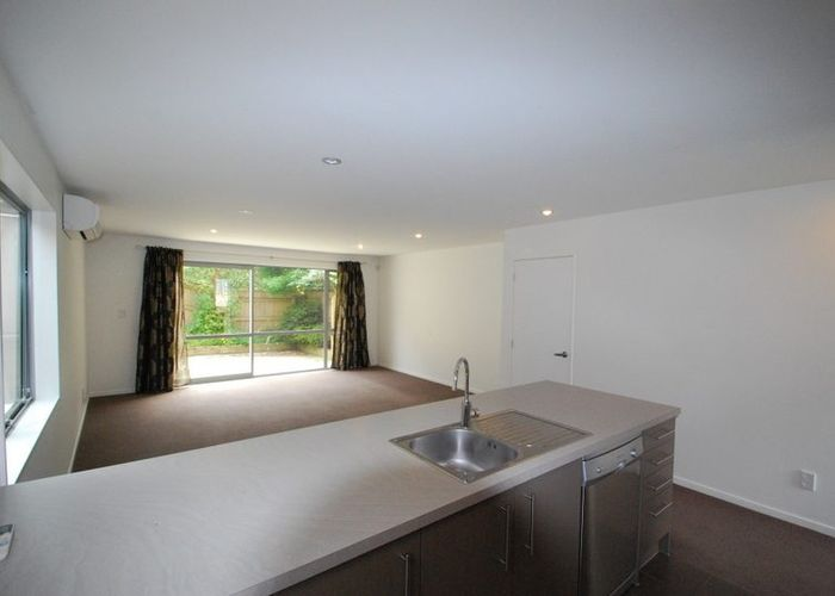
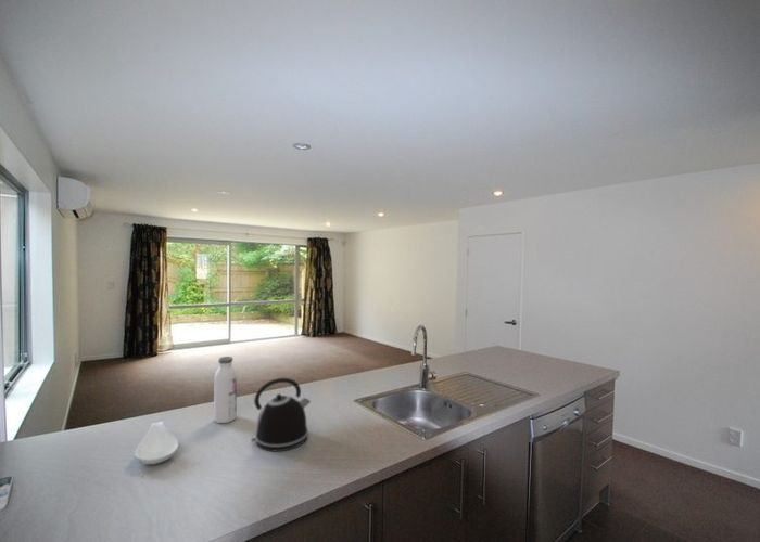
+ kettle (281, 408)
+ spoon rest (156, 440)
+ water bottle (225, 388)
